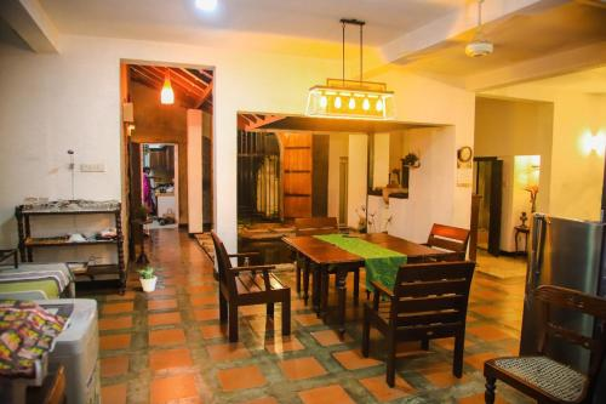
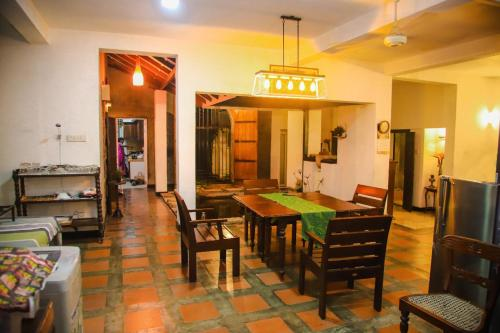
- potted plant (149, 279)
